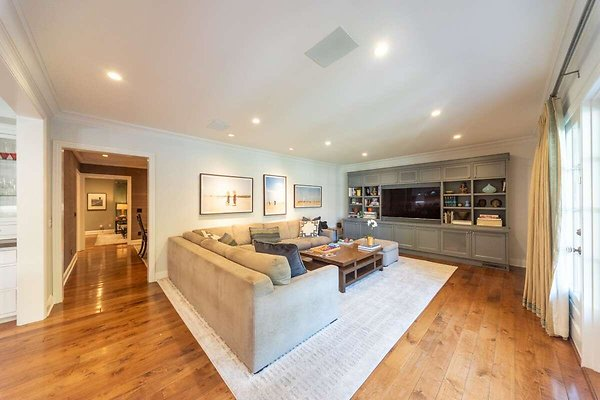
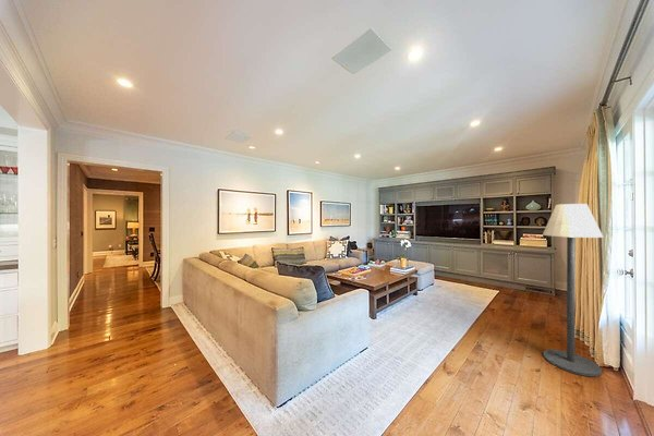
+ floor lamp (570, 283)
